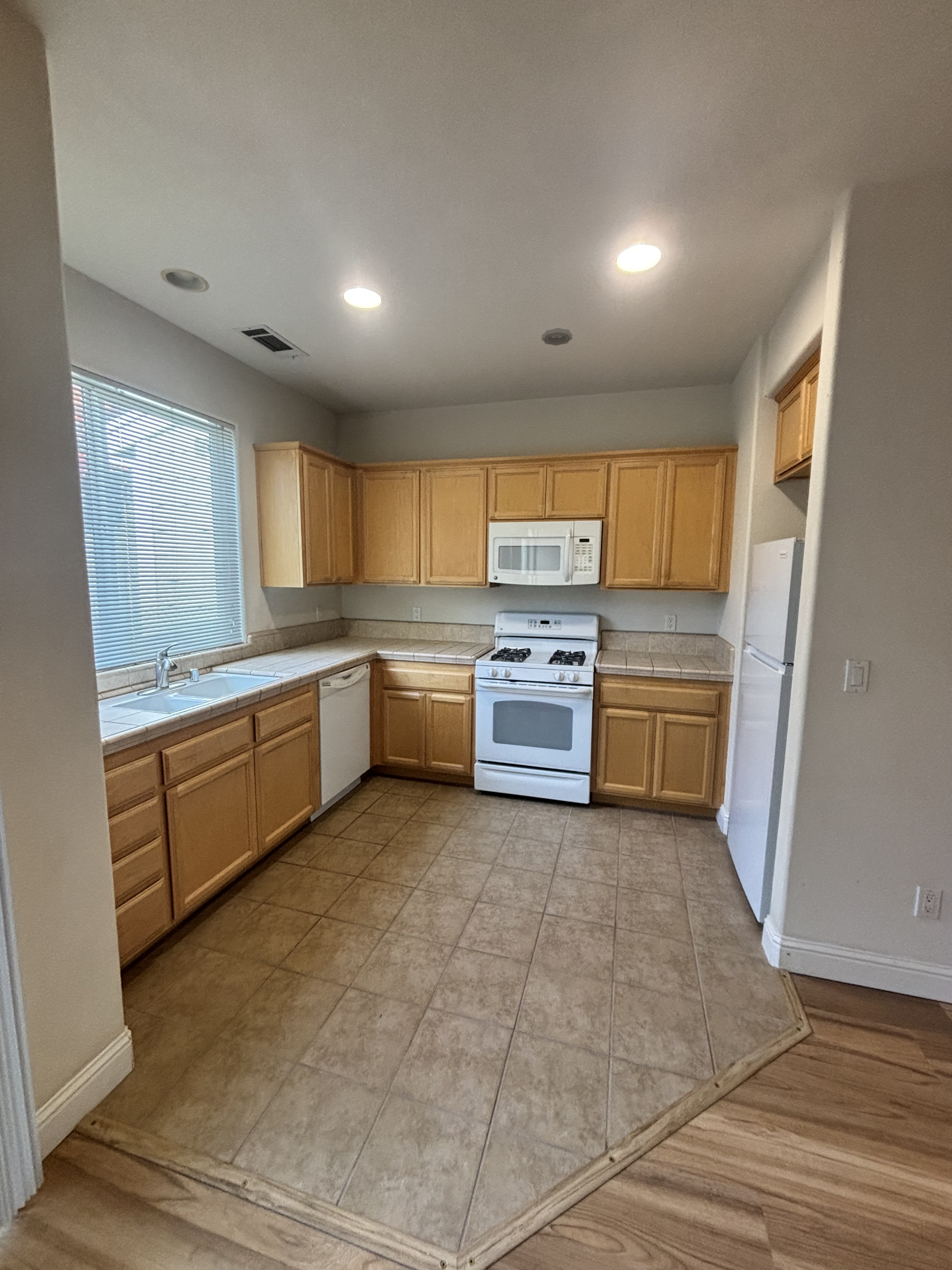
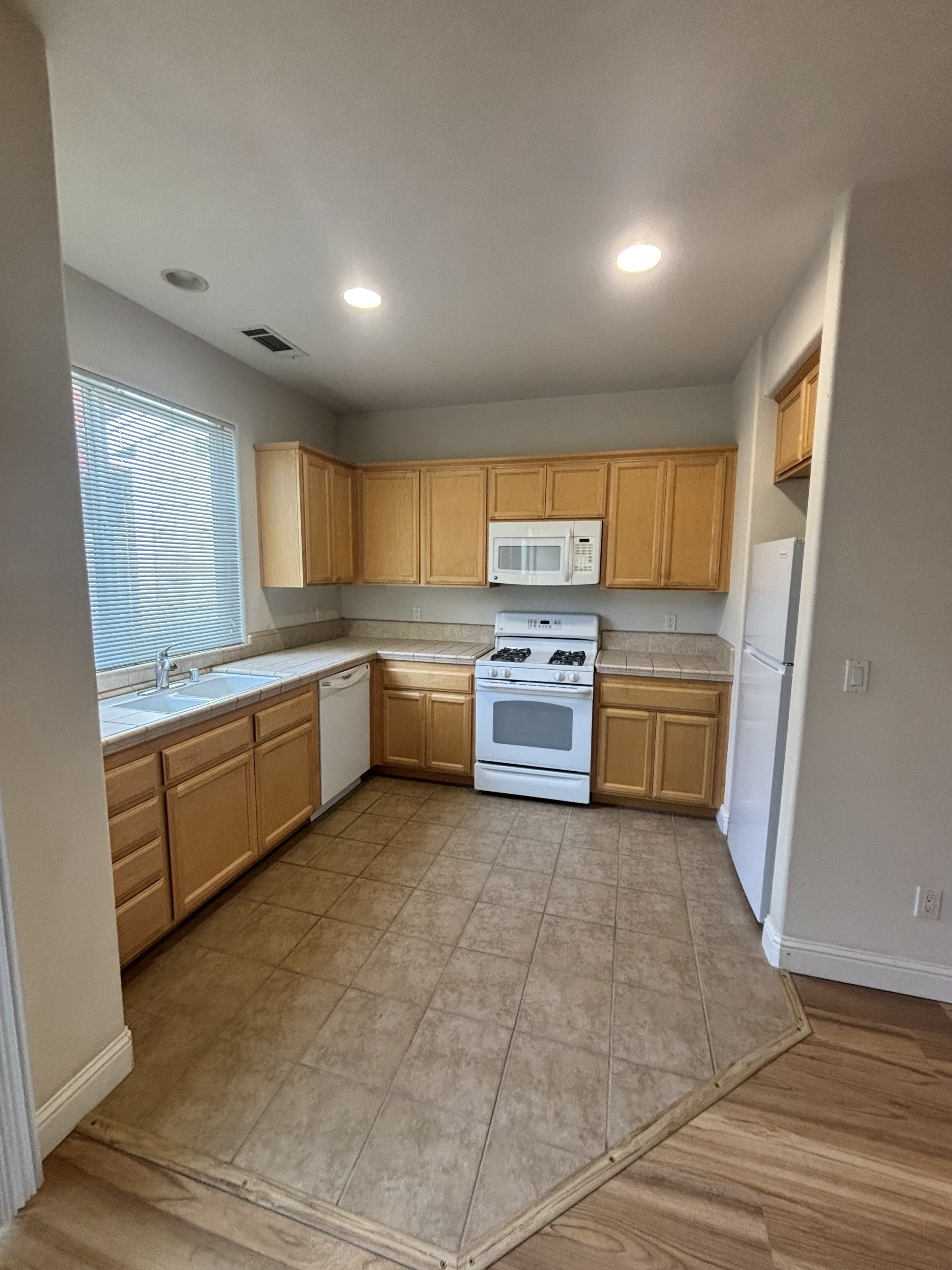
- smoke detector (557, 334)
